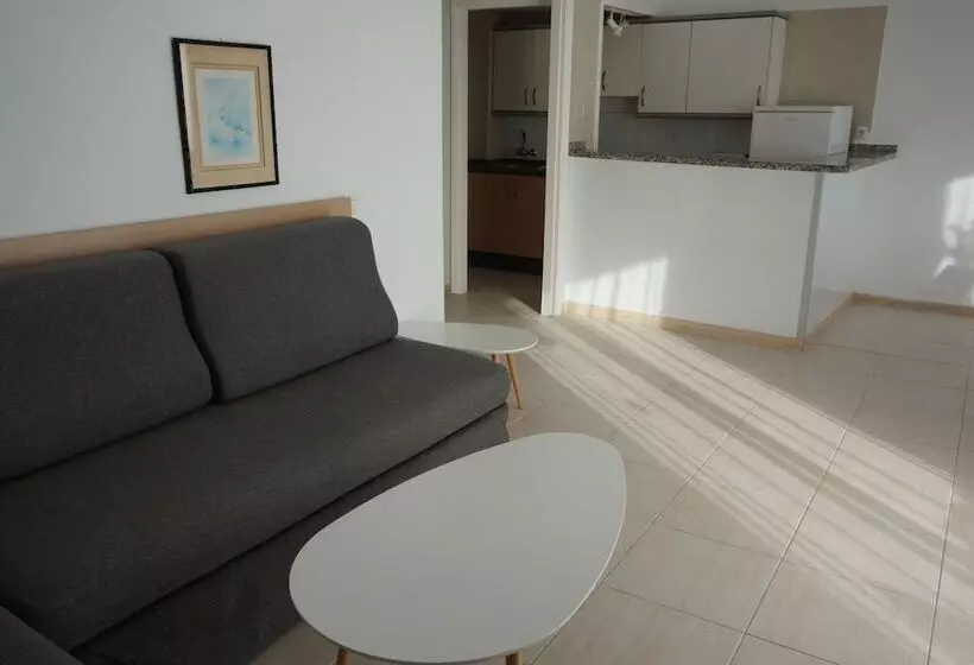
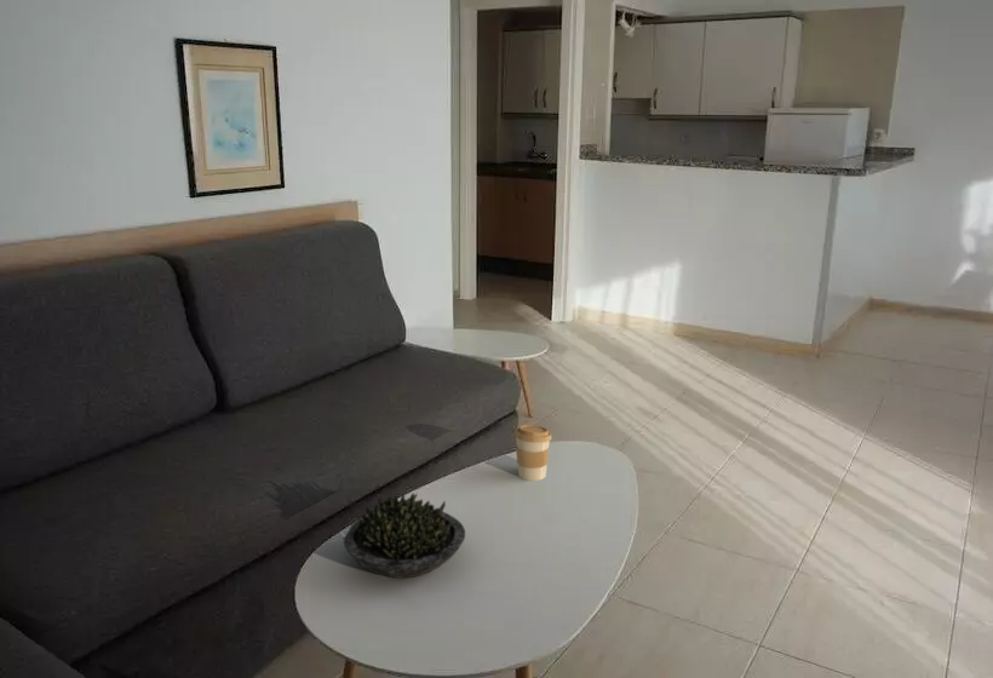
+ succulent plant (403, 532)
+ coffee cup (532, 450)
